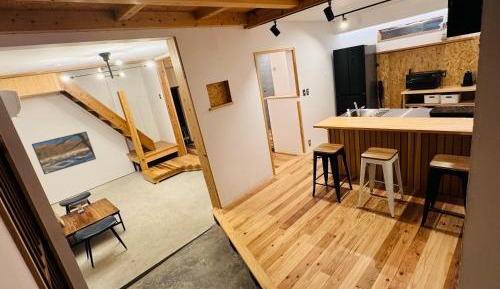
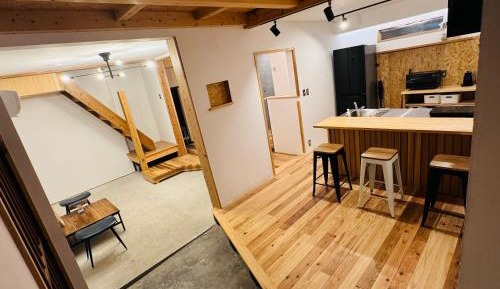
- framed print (66, 152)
